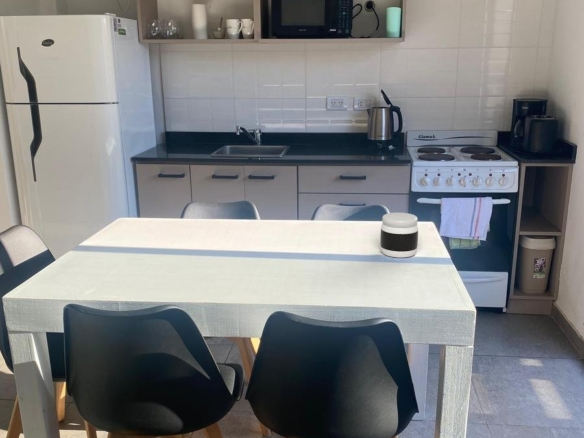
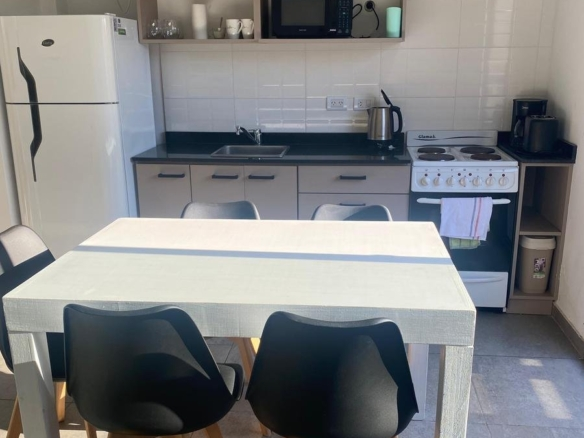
- jar (399, 234)
